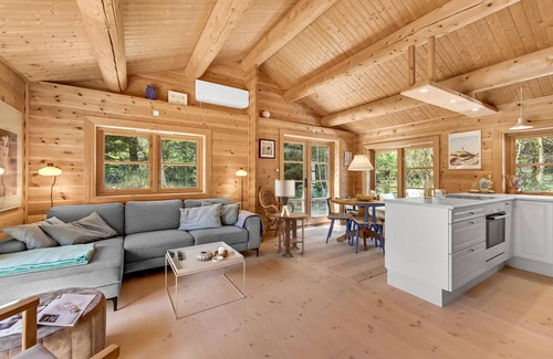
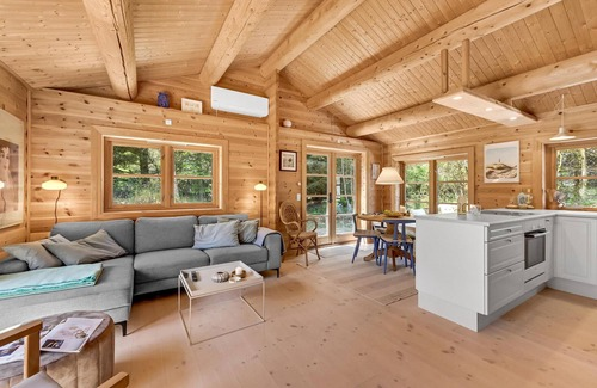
- lamp (284, 197)
- side table (292, 233)
